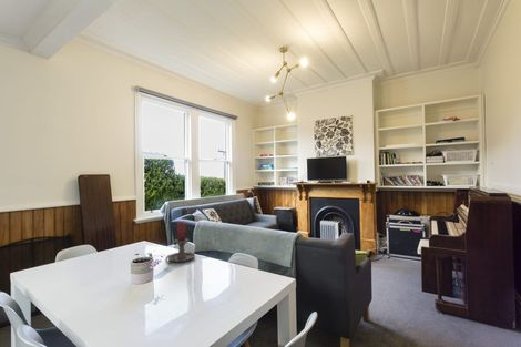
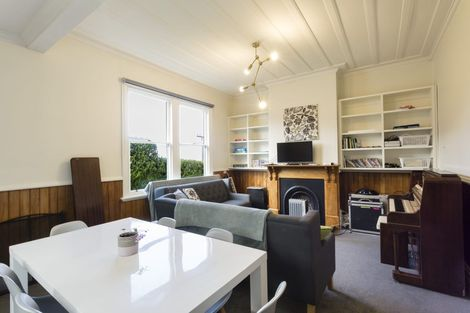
- candle holder (178, 241)
